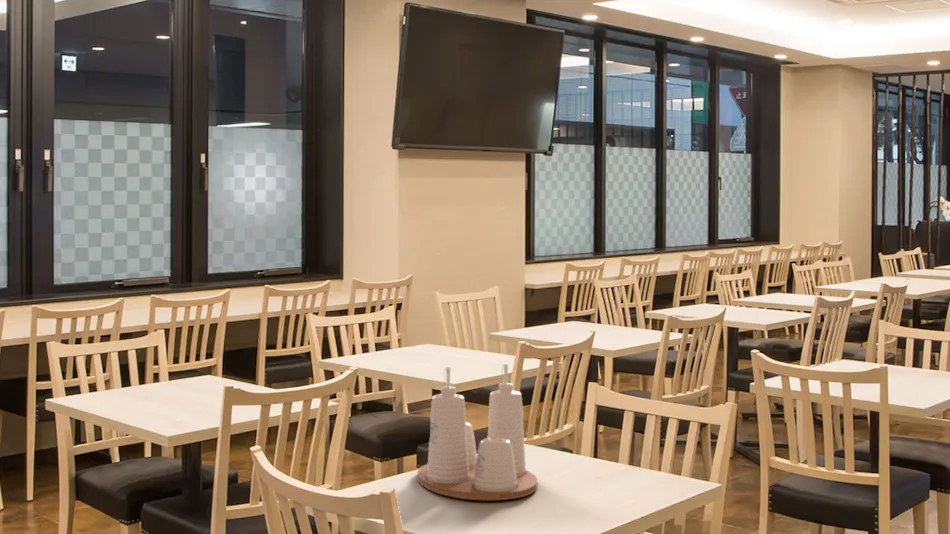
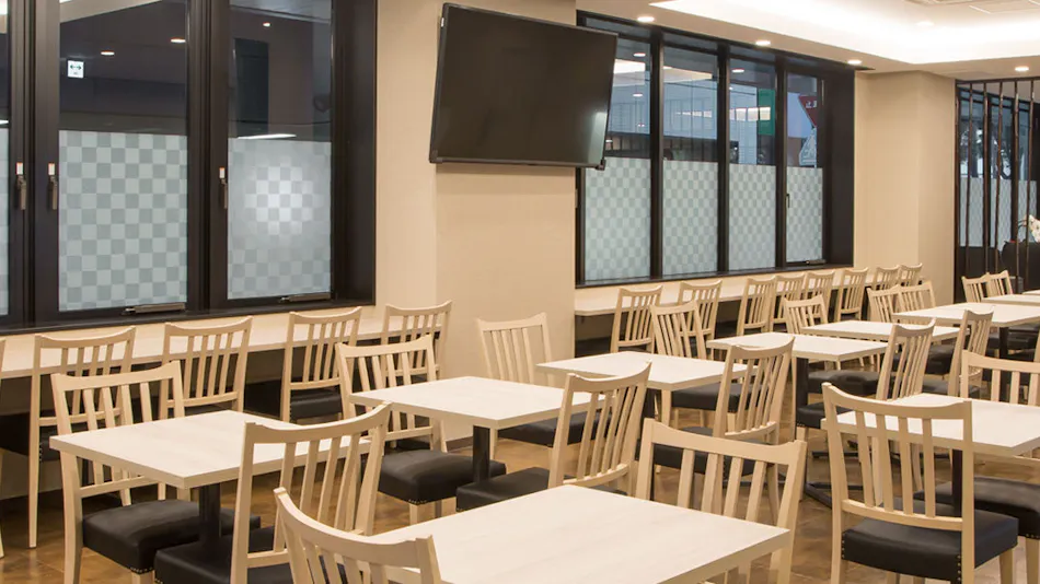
- condiment set (471, 425)
